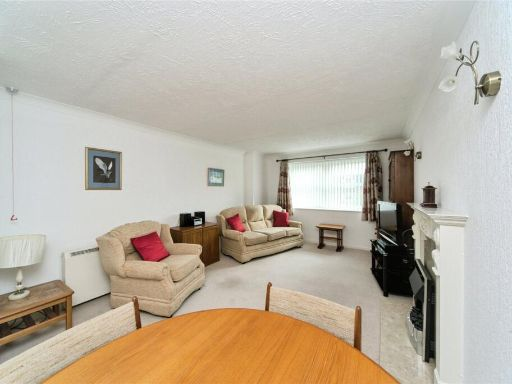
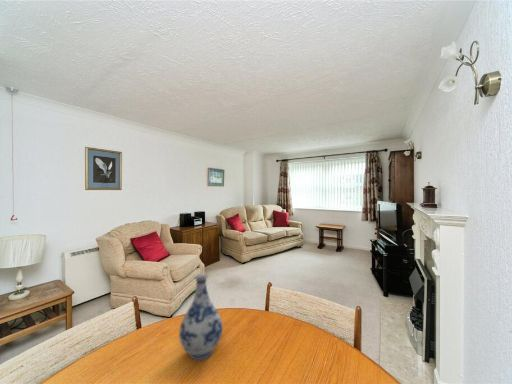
+ vase (201, 313)
